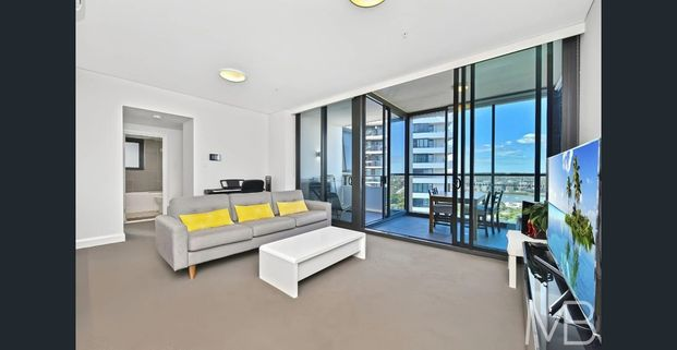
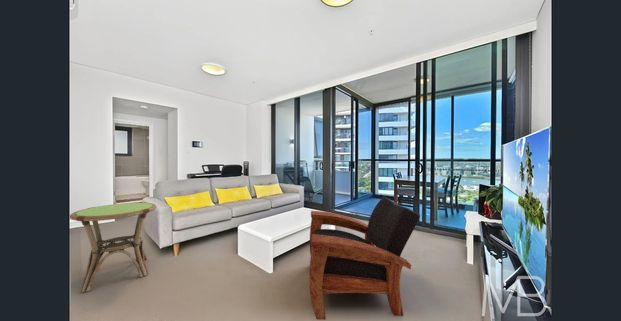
+ side table (117, 240)
+ armchair (357, 243)
